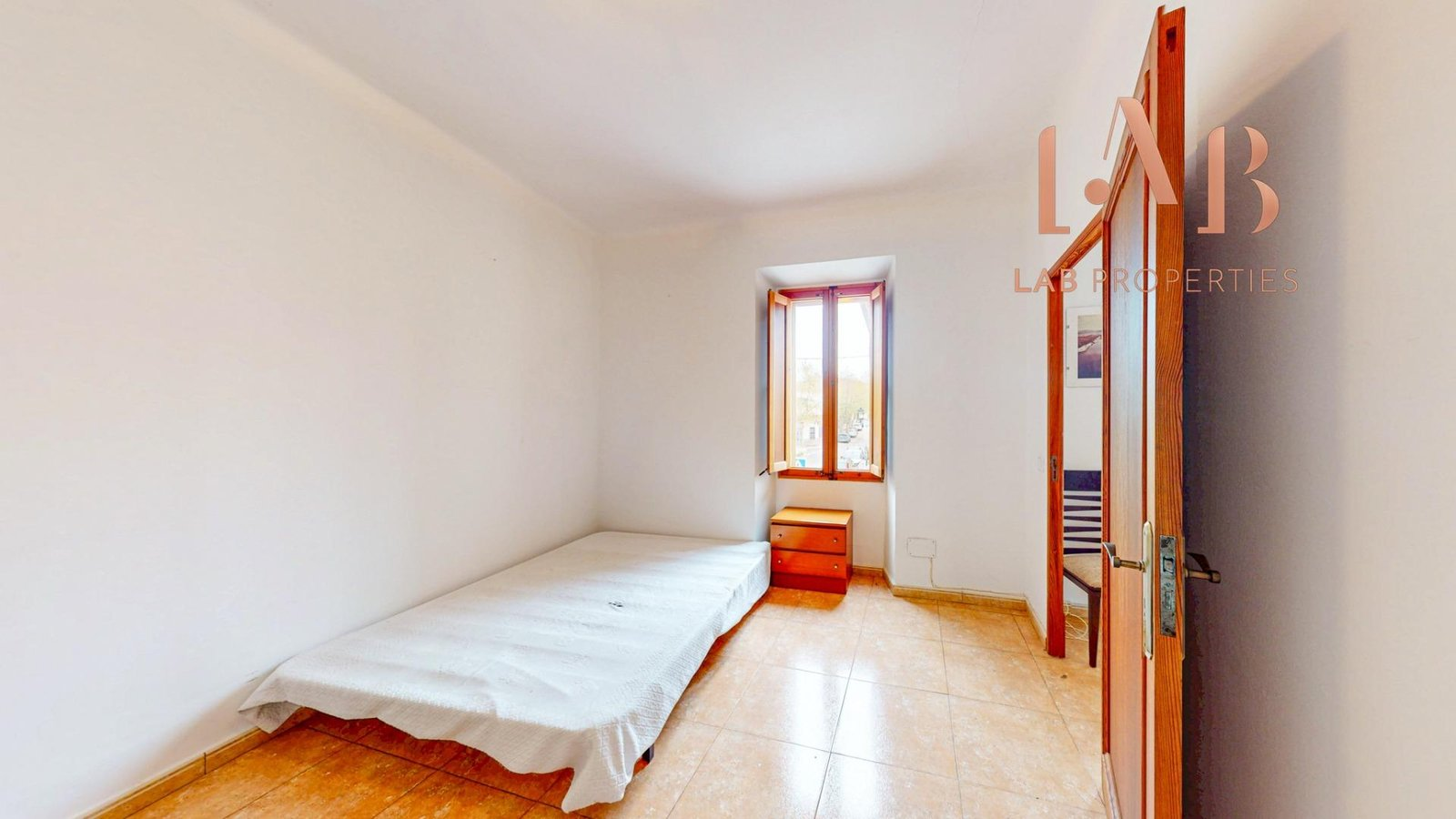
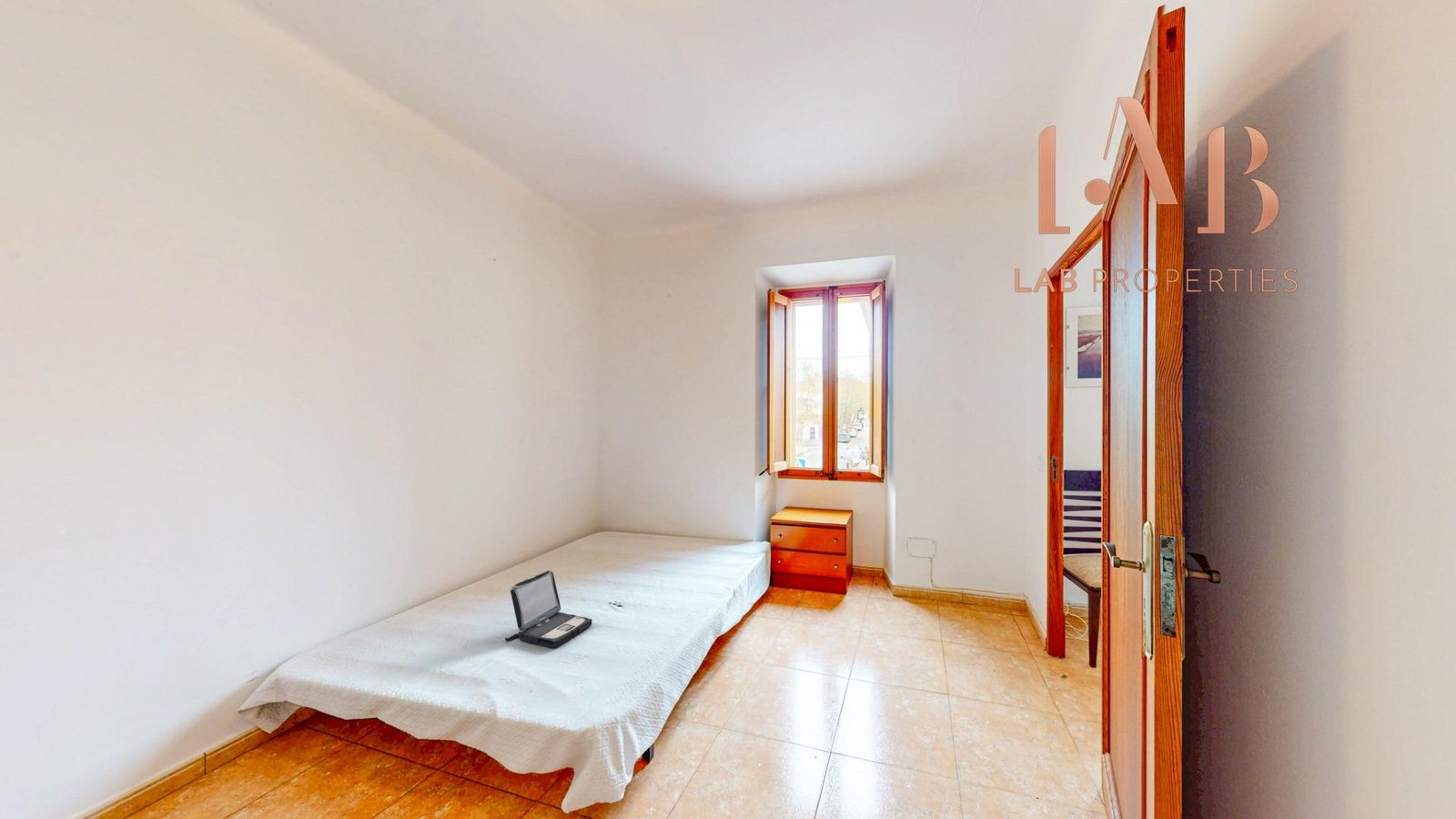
+ laptop (550, 606)
